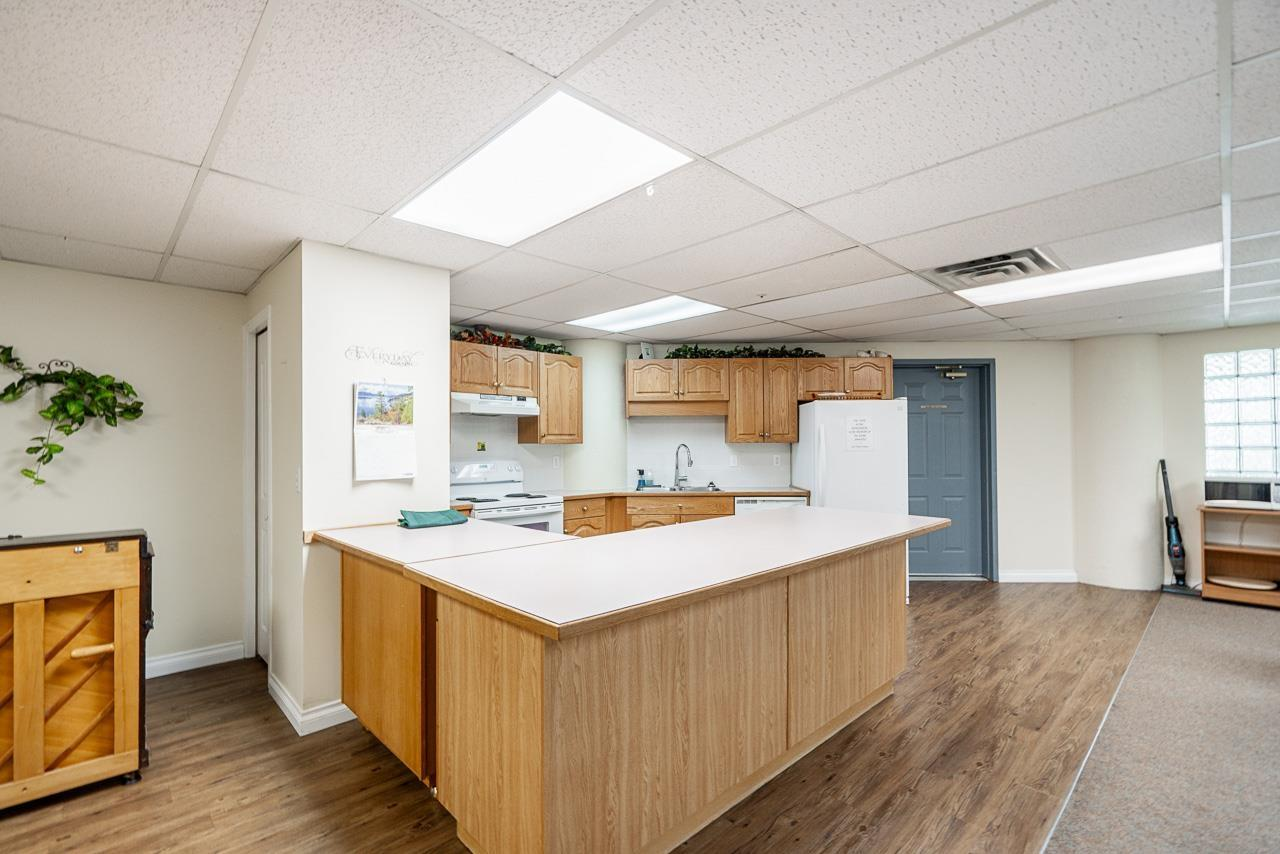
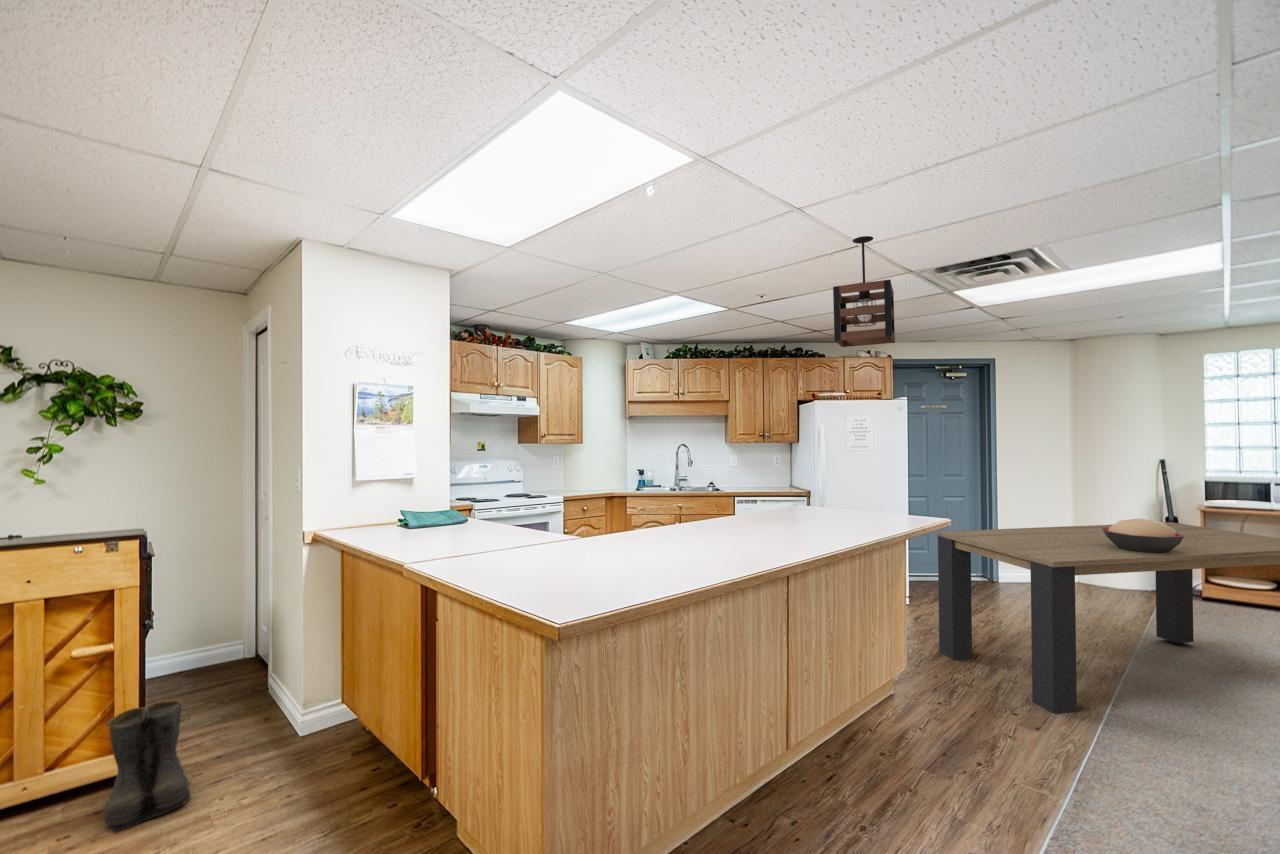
+ pendant light (864, 290)
+ dining table (1122, 572)
+ decorative bowl (1141, 533)
+ boots (146, 758)
